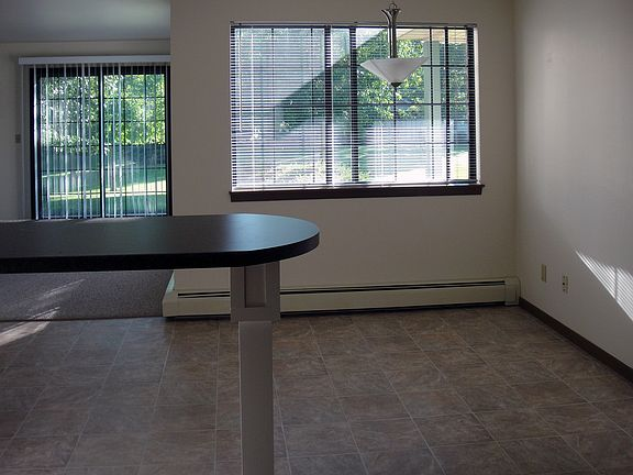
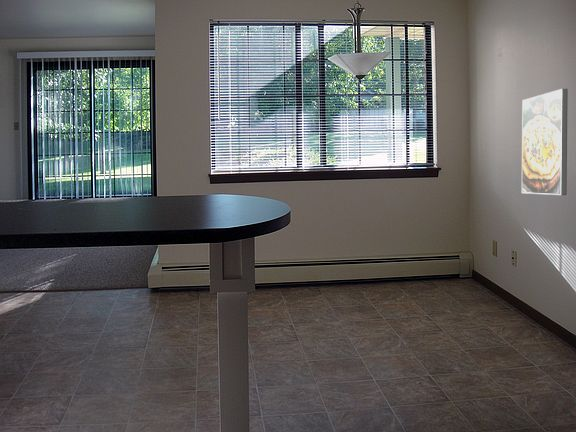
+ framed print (543, 144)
